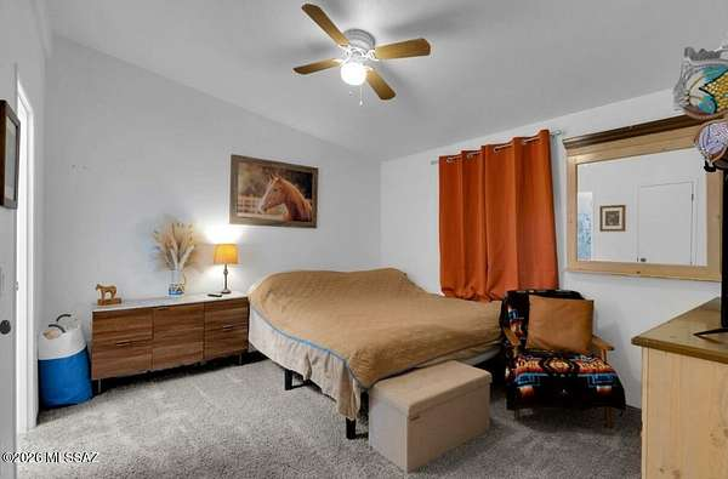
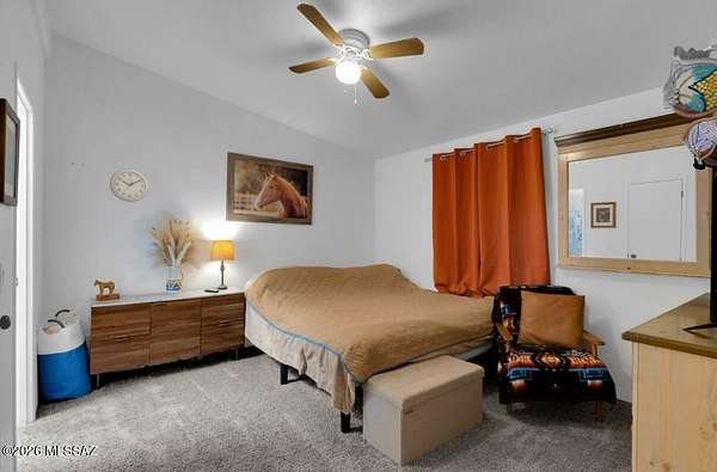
+ wall clock (129, 185)
